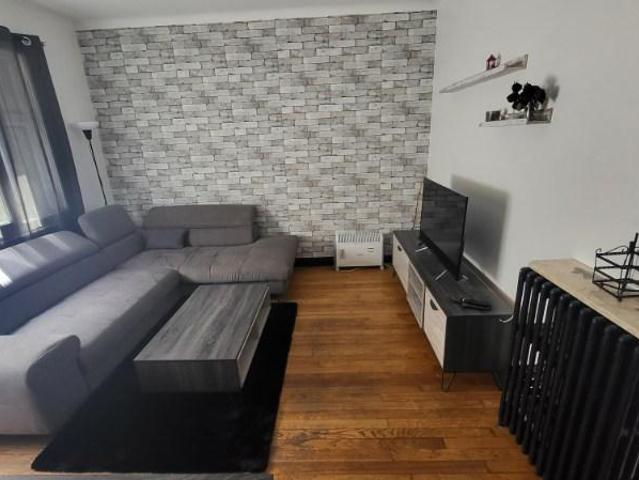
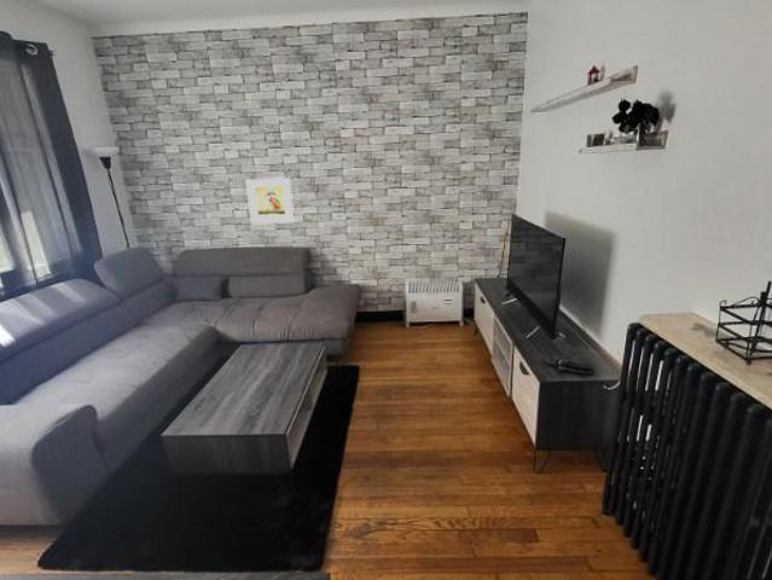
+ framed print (269, 201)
